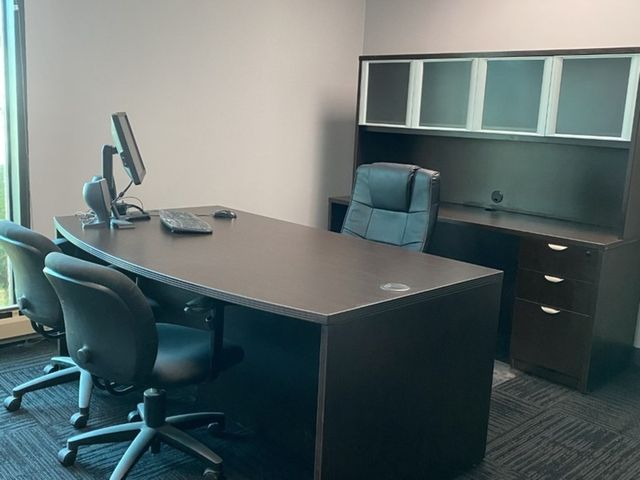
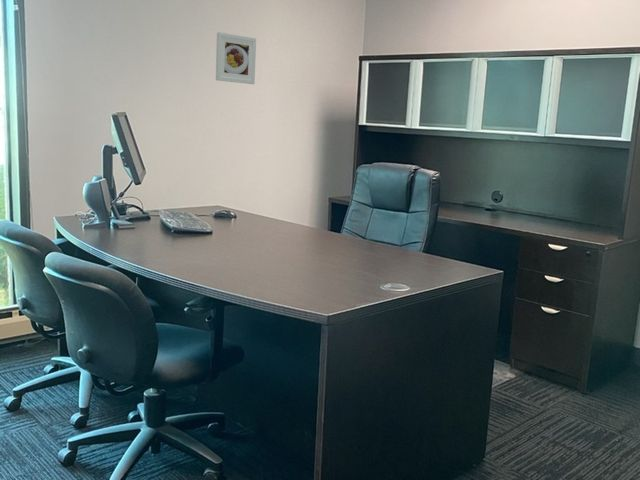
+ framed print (236, 58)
